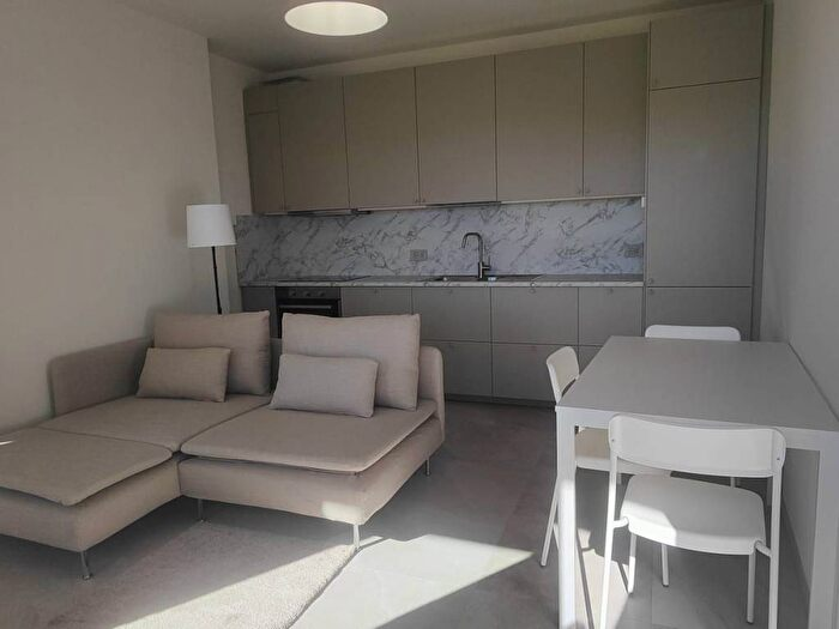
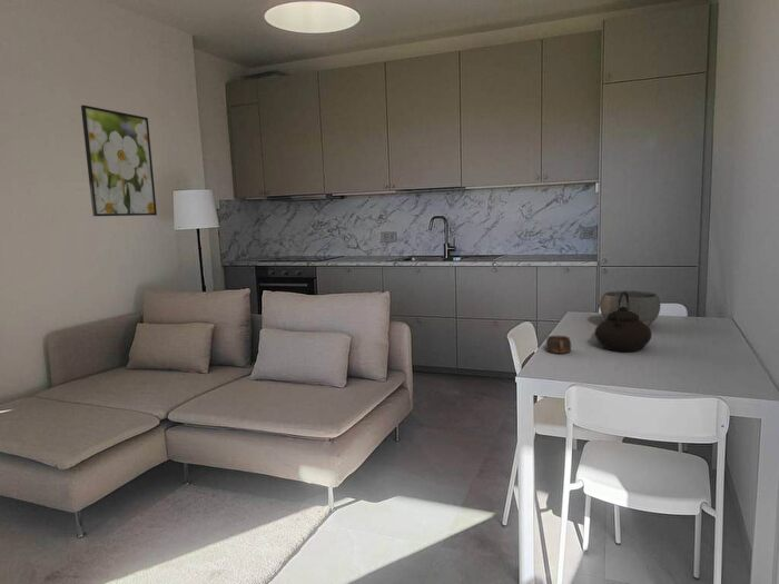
+ teapot (624, 318)
+ bowl (629, 309)
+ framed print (121, 164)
+ cup (558, 345)
